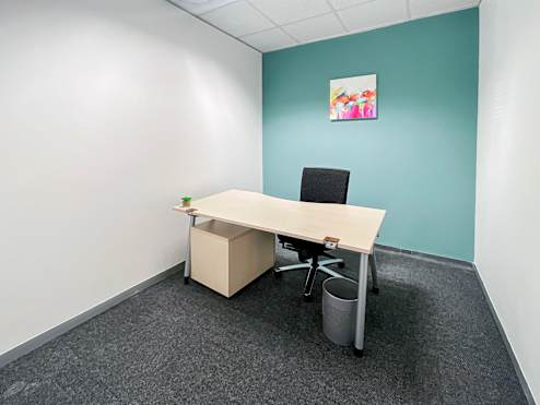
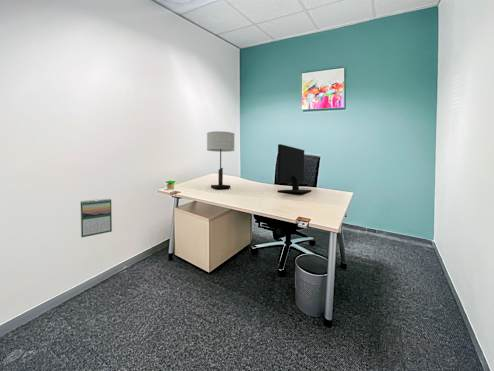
+ table lamp (220, 160)
+ calendar (96, 216)
+ computer monitor (294, 169)
